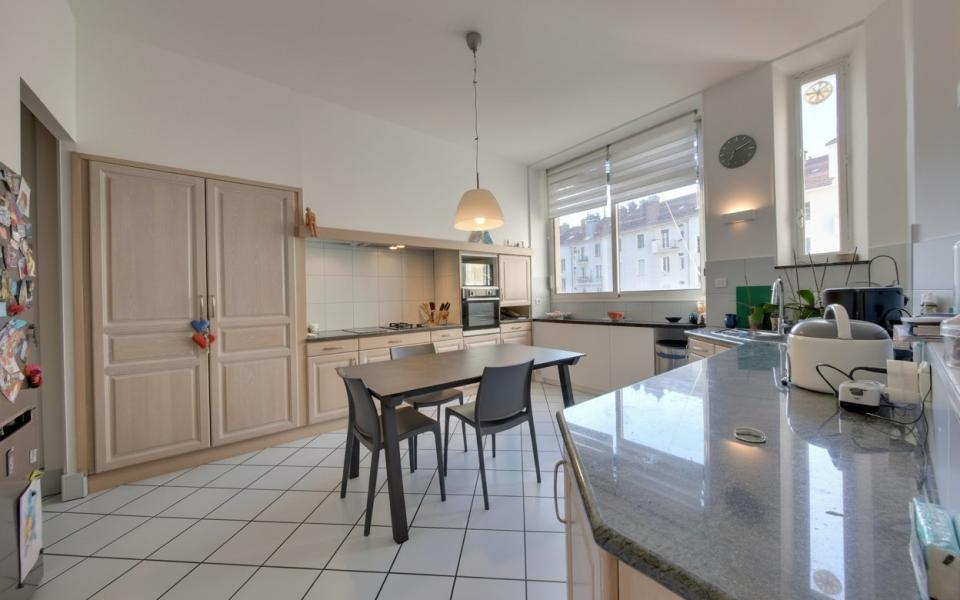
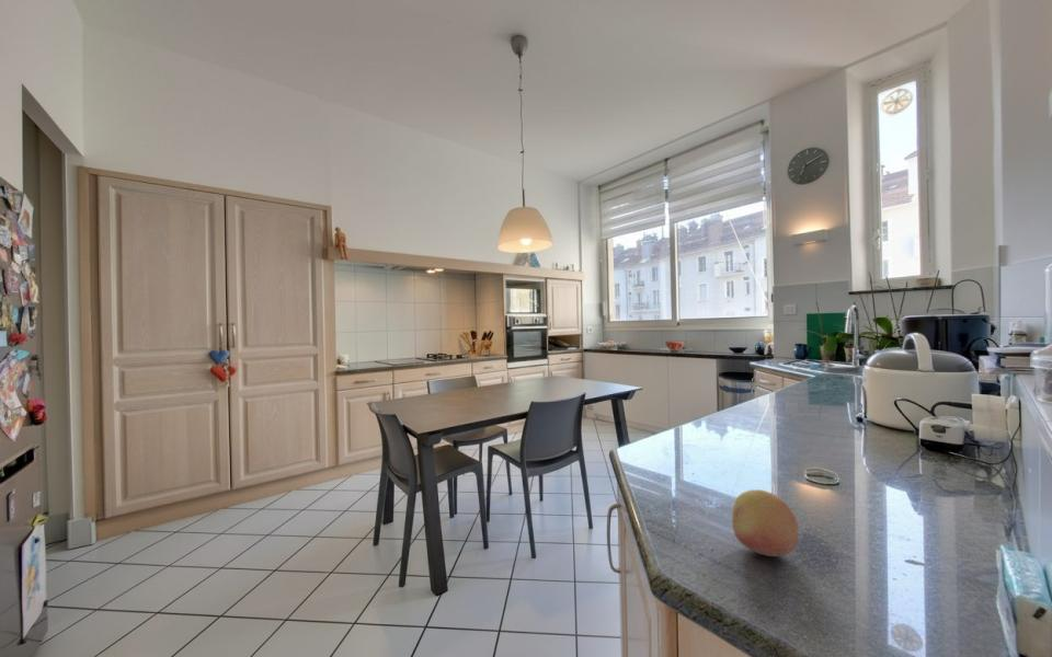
+ fruit (763, 520)
